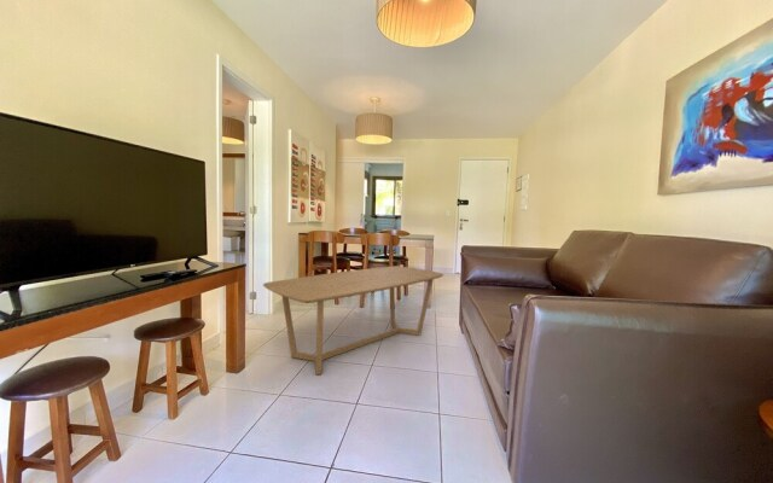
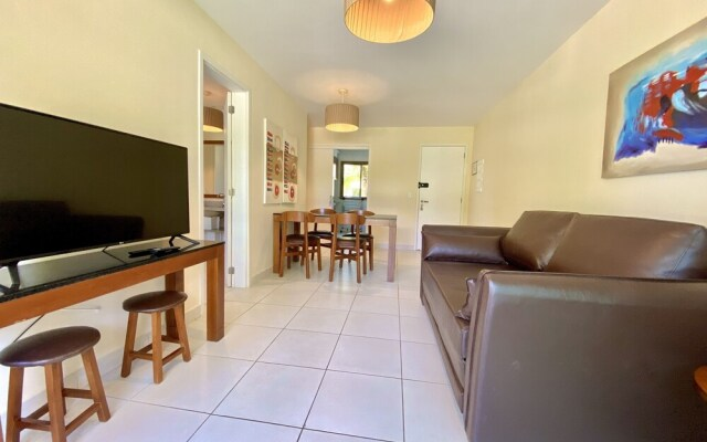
- coffee table (361, 293)
